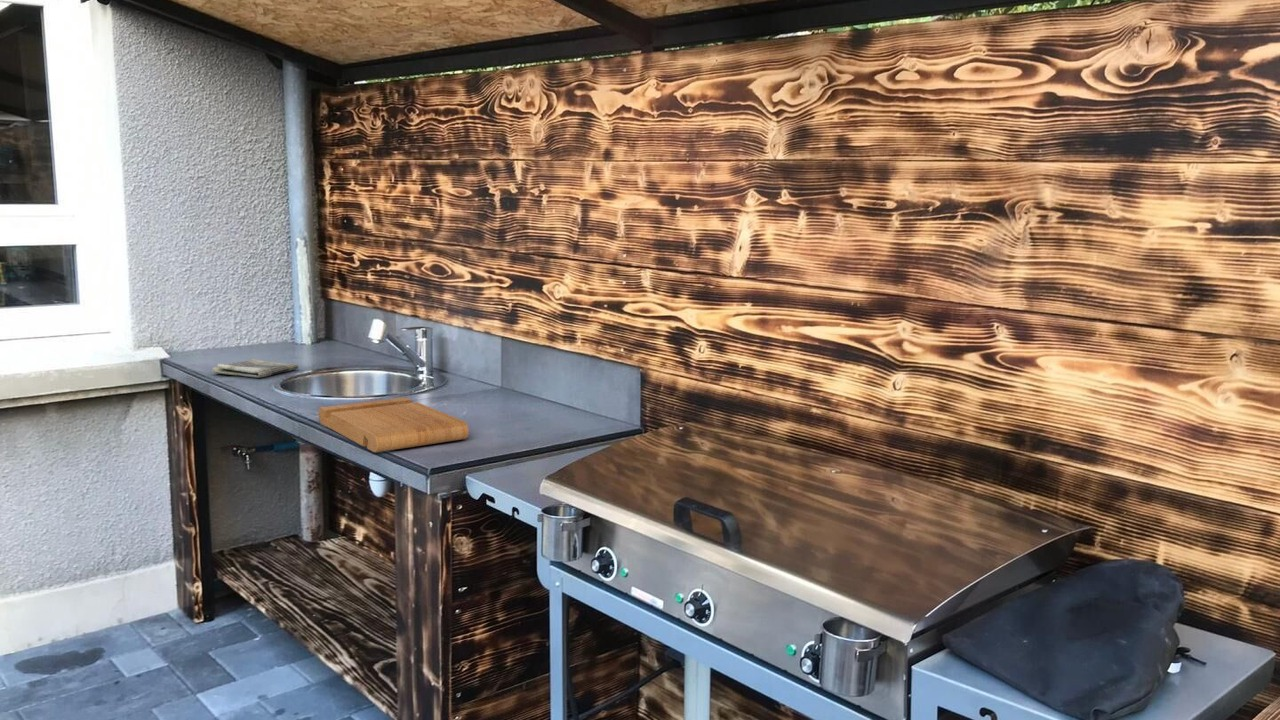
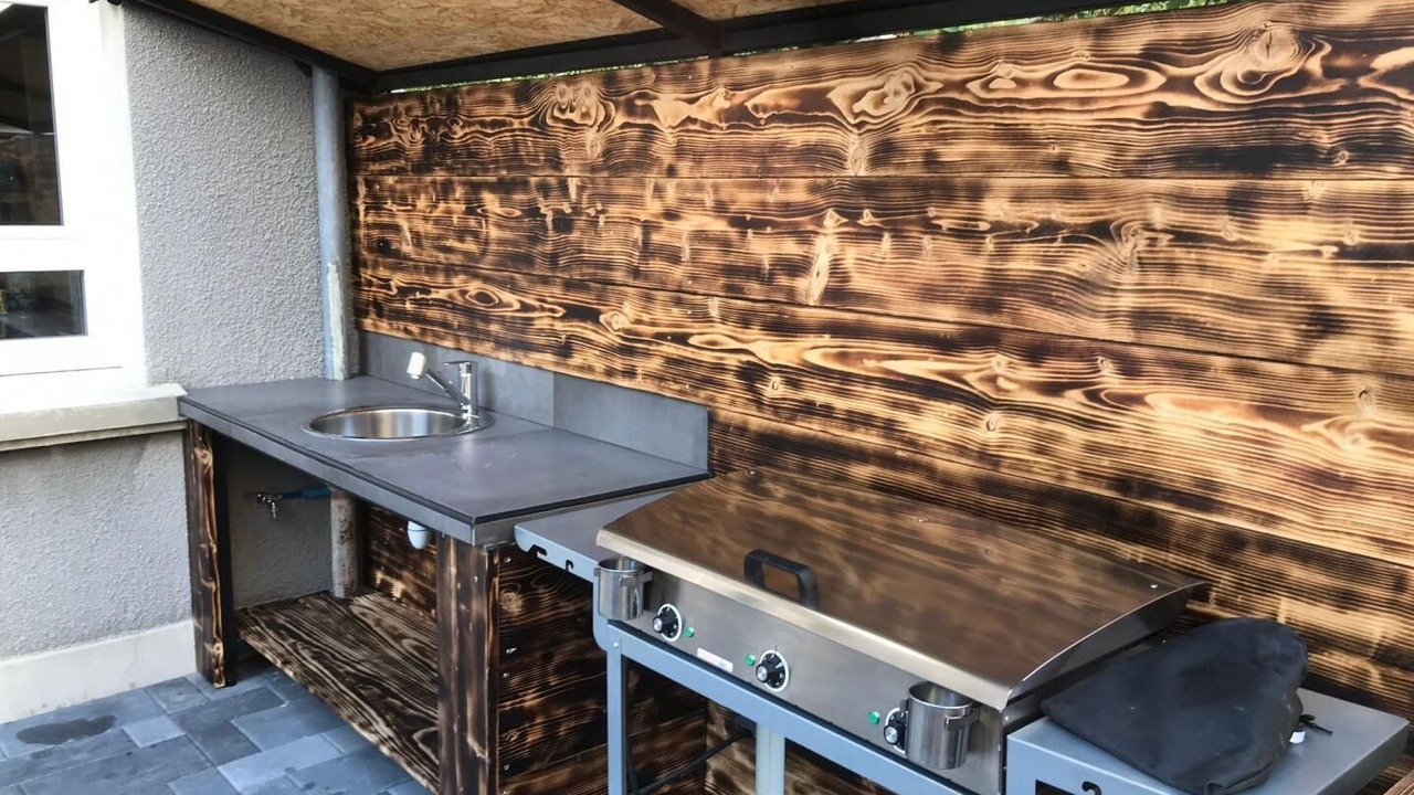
- dish towel (255, 366)
- cutting board (391, 422)
